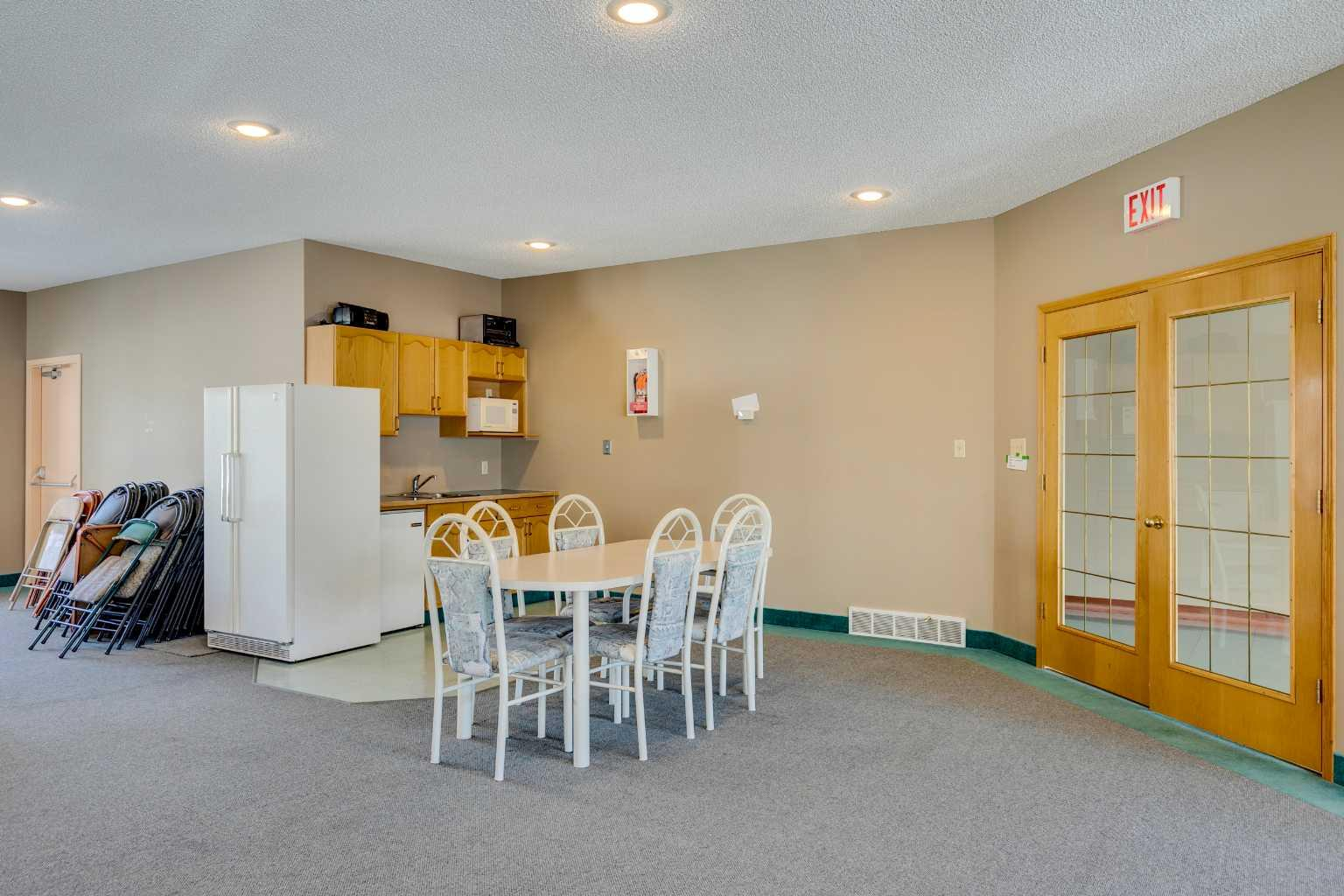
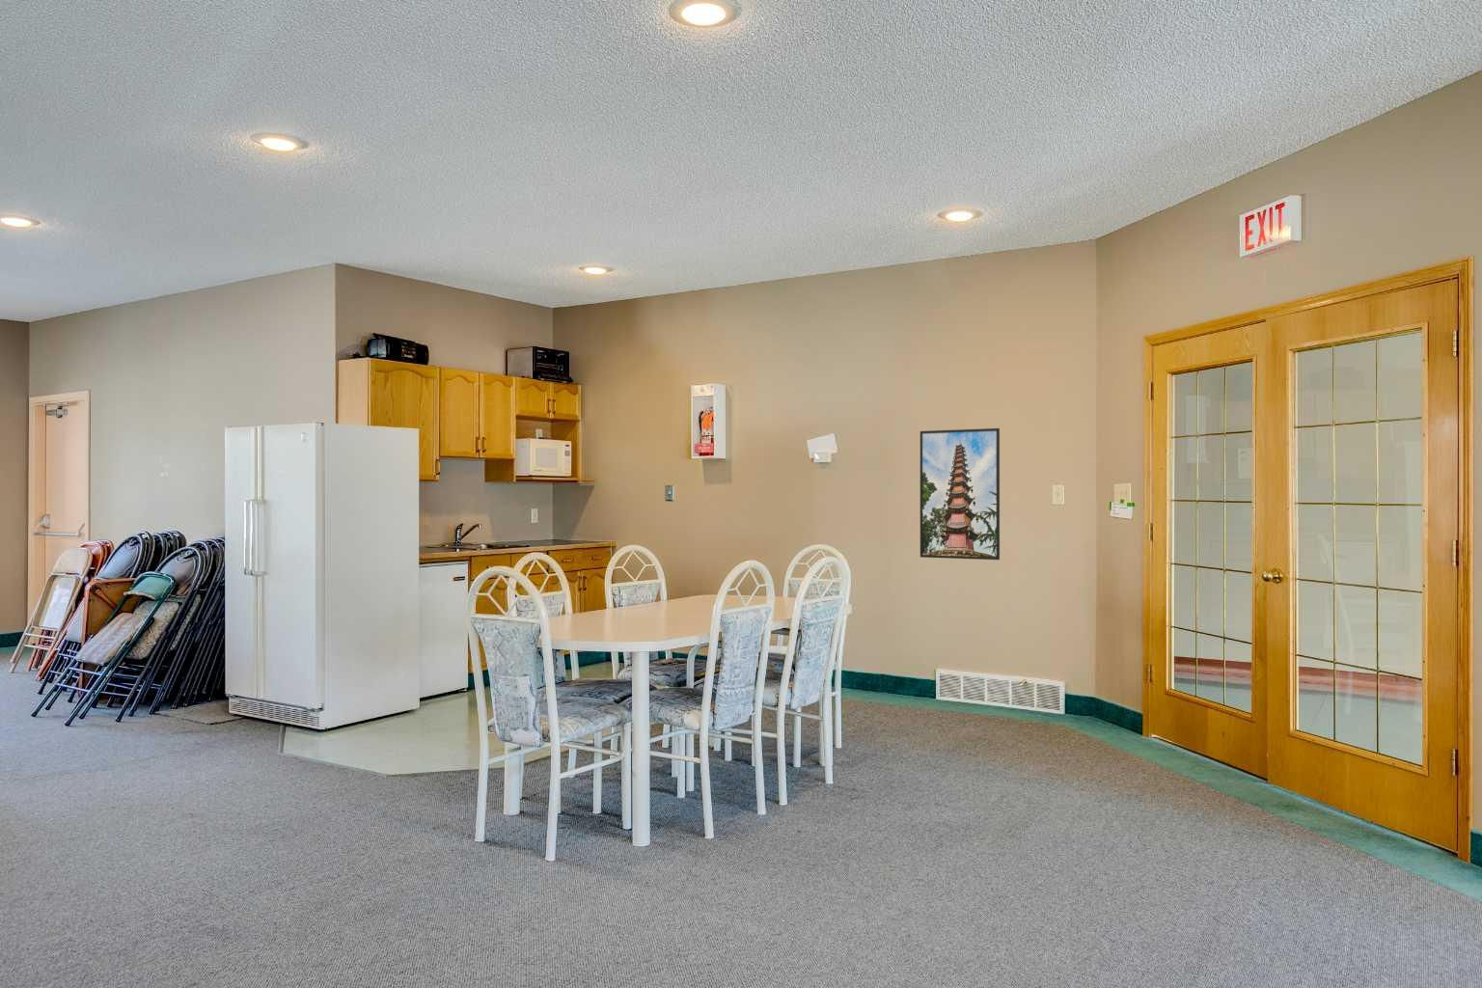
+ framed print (958, 494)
